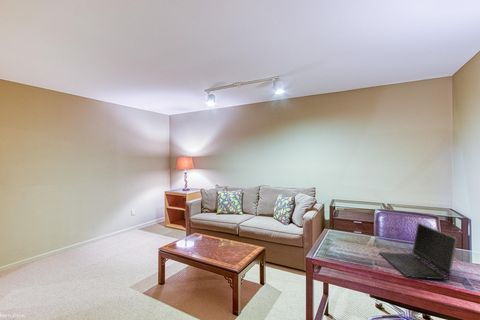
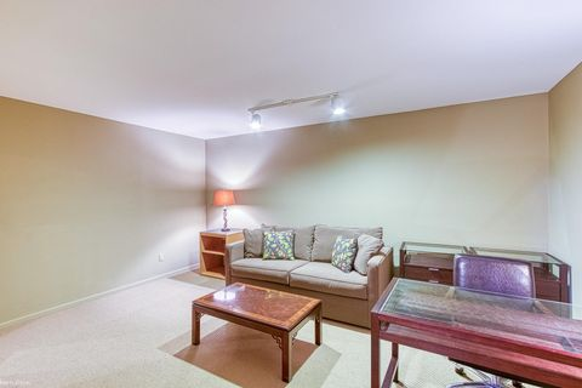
- laptop computer (413, 247)
